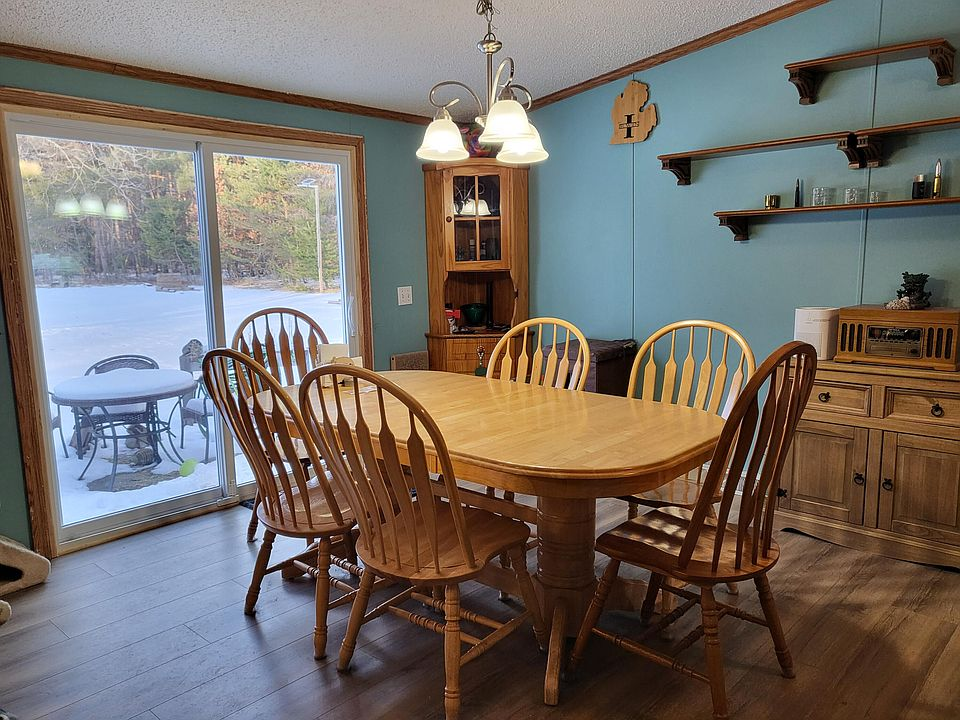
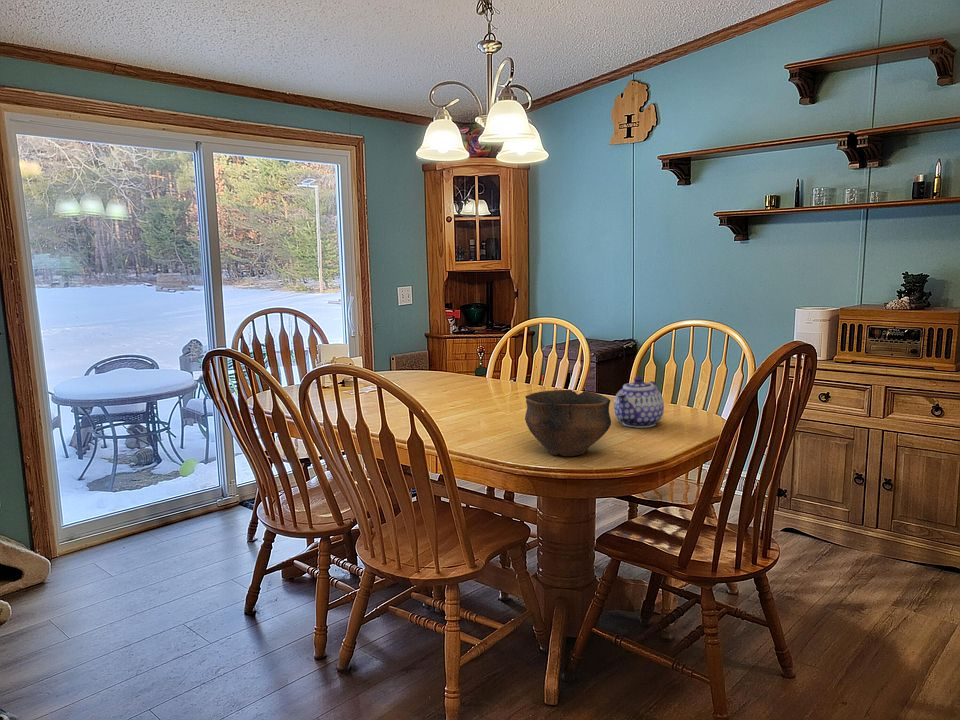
+ teapot (638, 400)
+ bowl (567, 423)
